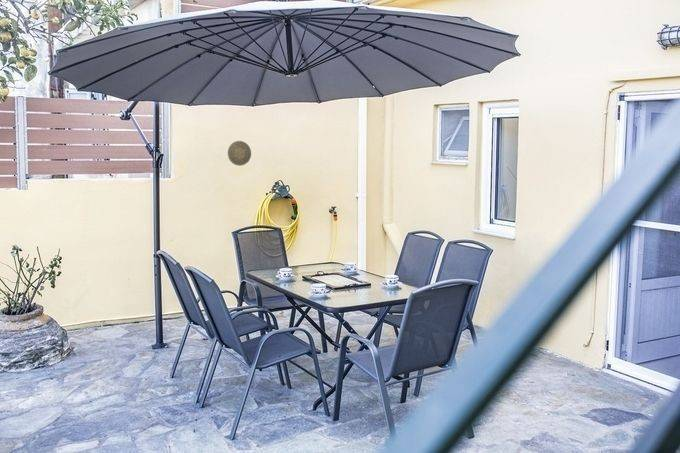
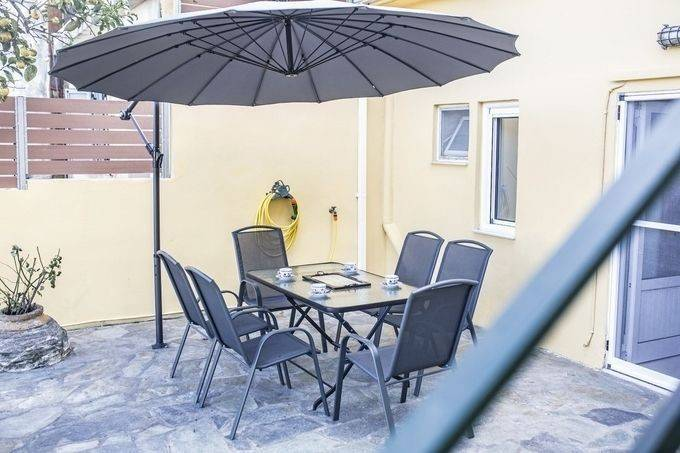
- decorative plate (239, 153)
